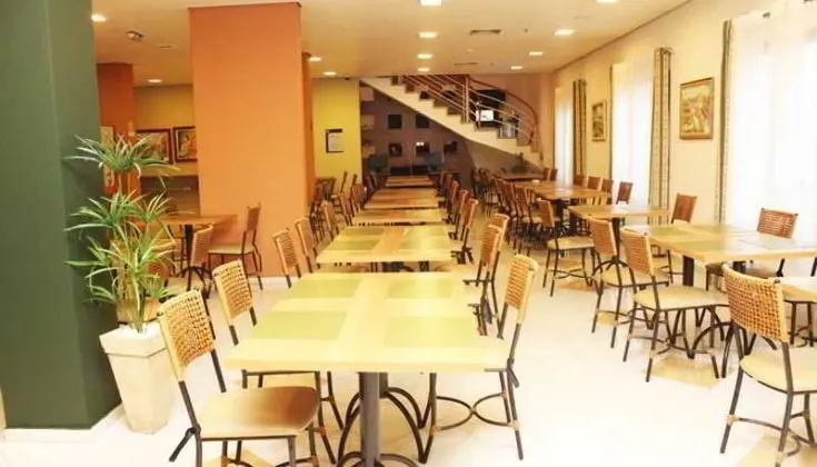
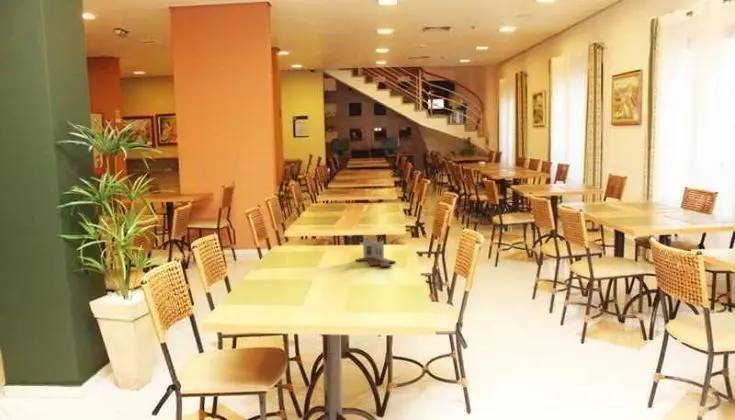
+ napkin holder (375, 251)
